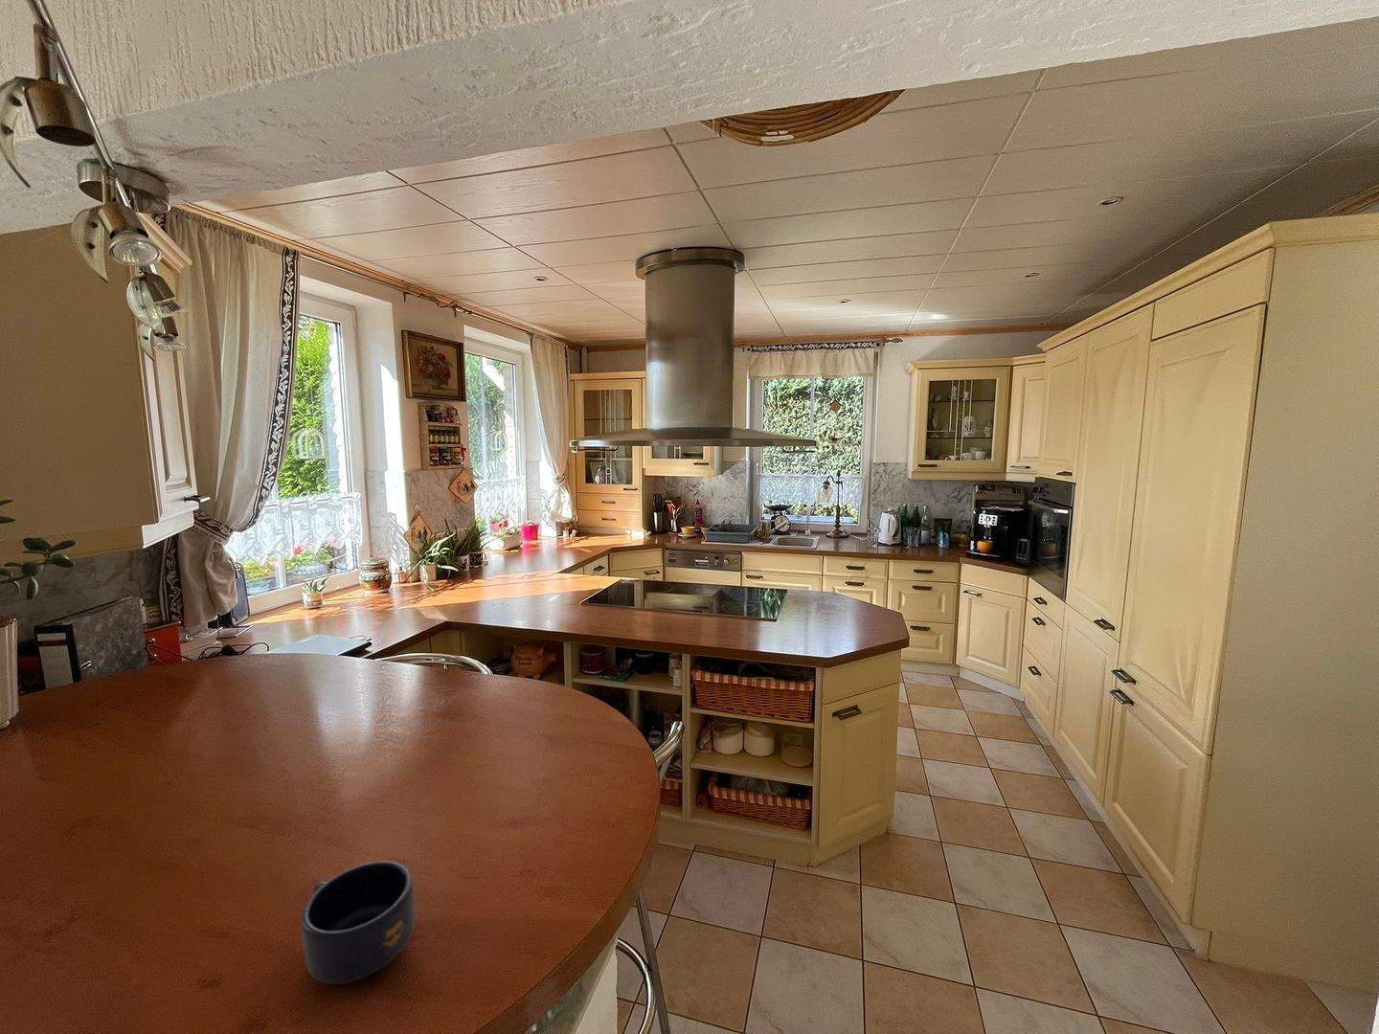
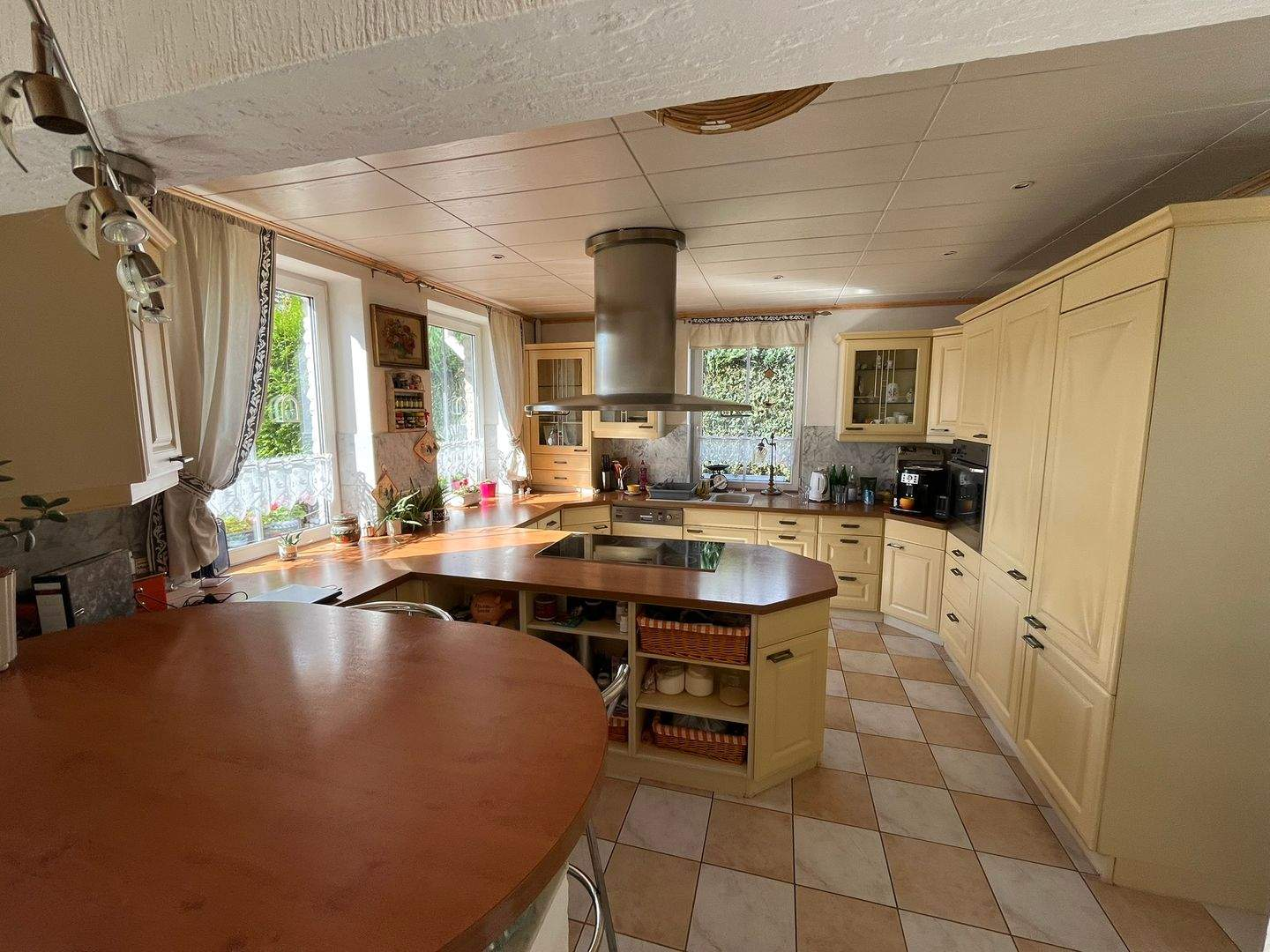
- mug (353, 920)
